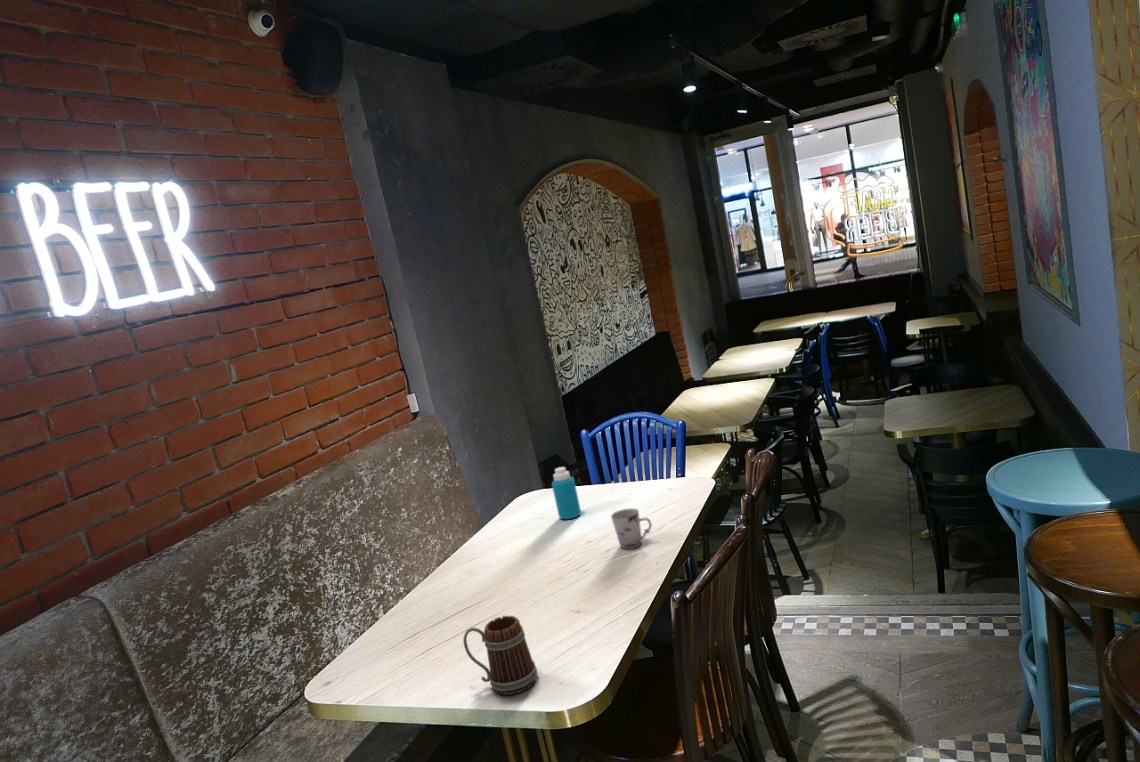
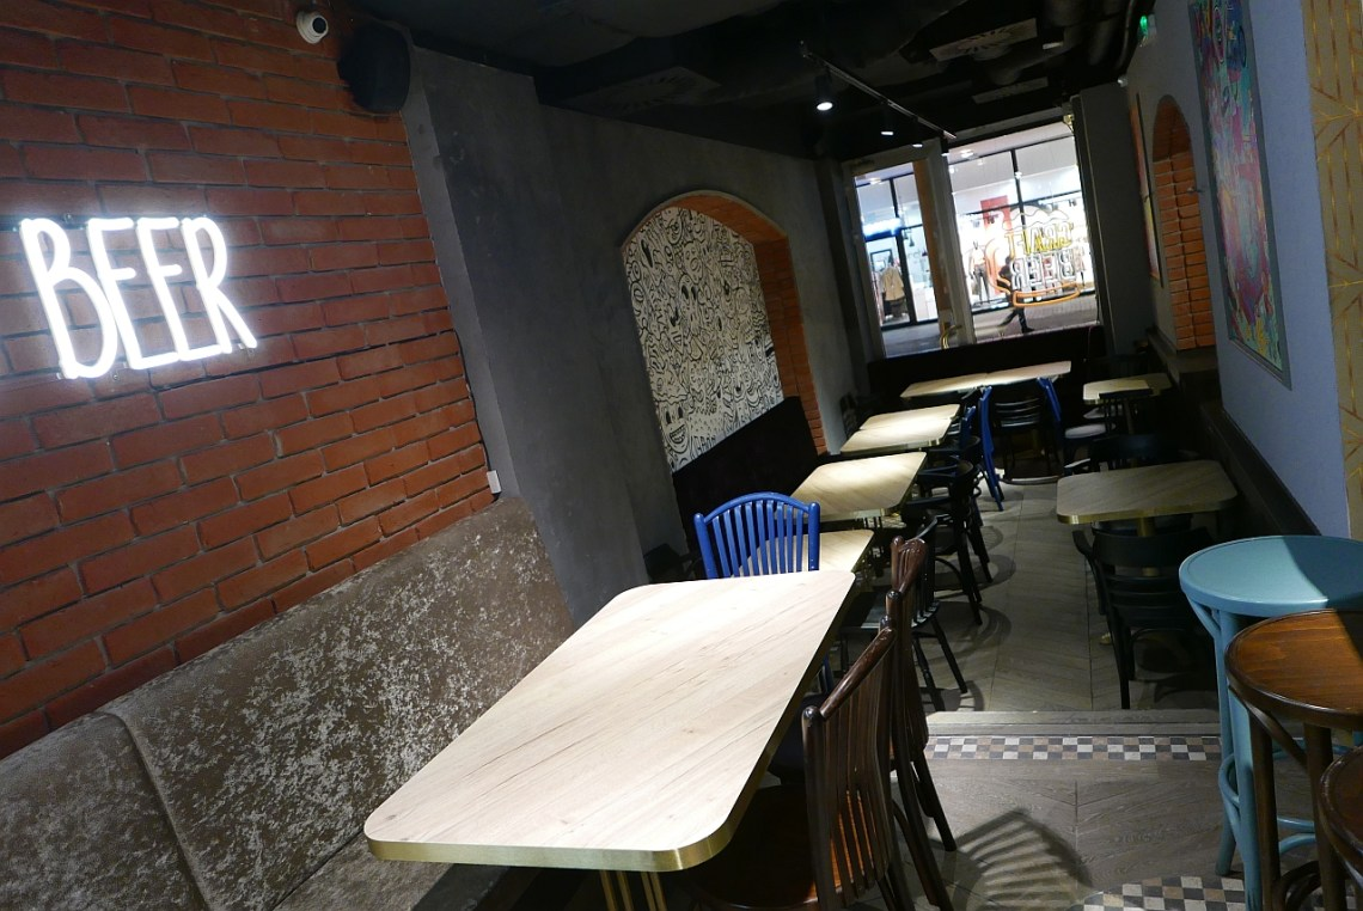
- beer mug (499, 654)
- bottle (565, 492)
- cup (633, 528)
